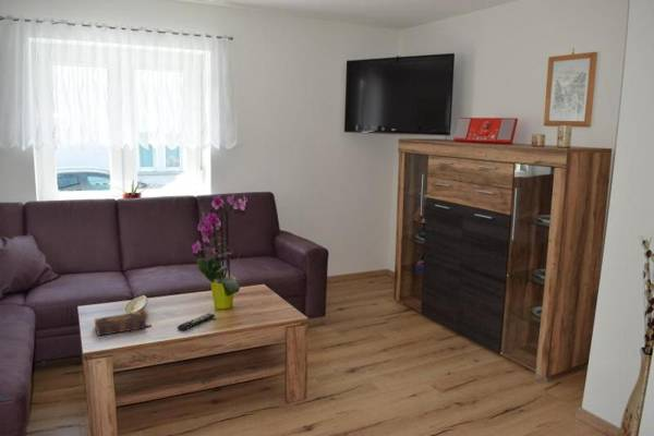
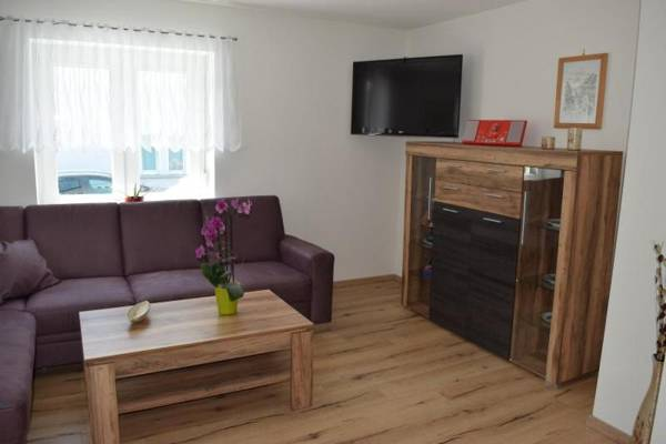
- remote control (196, 320)
- book (123, 323)
